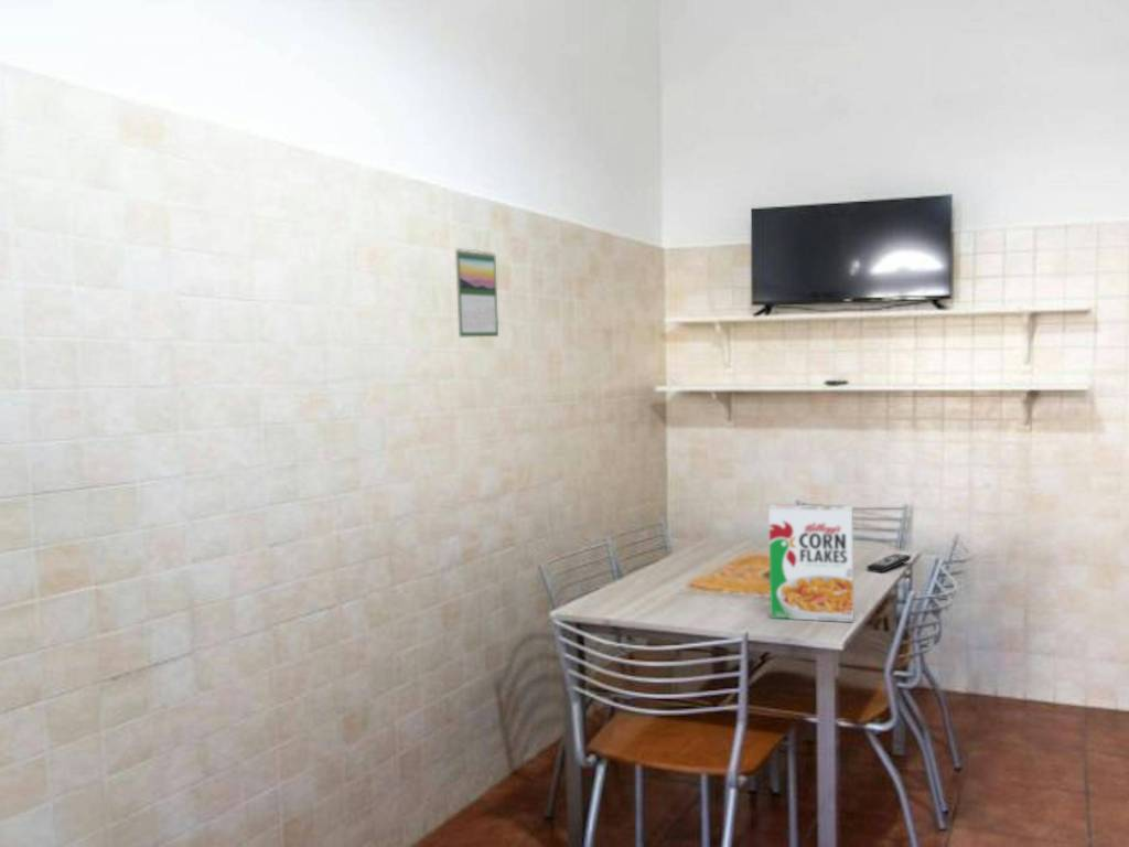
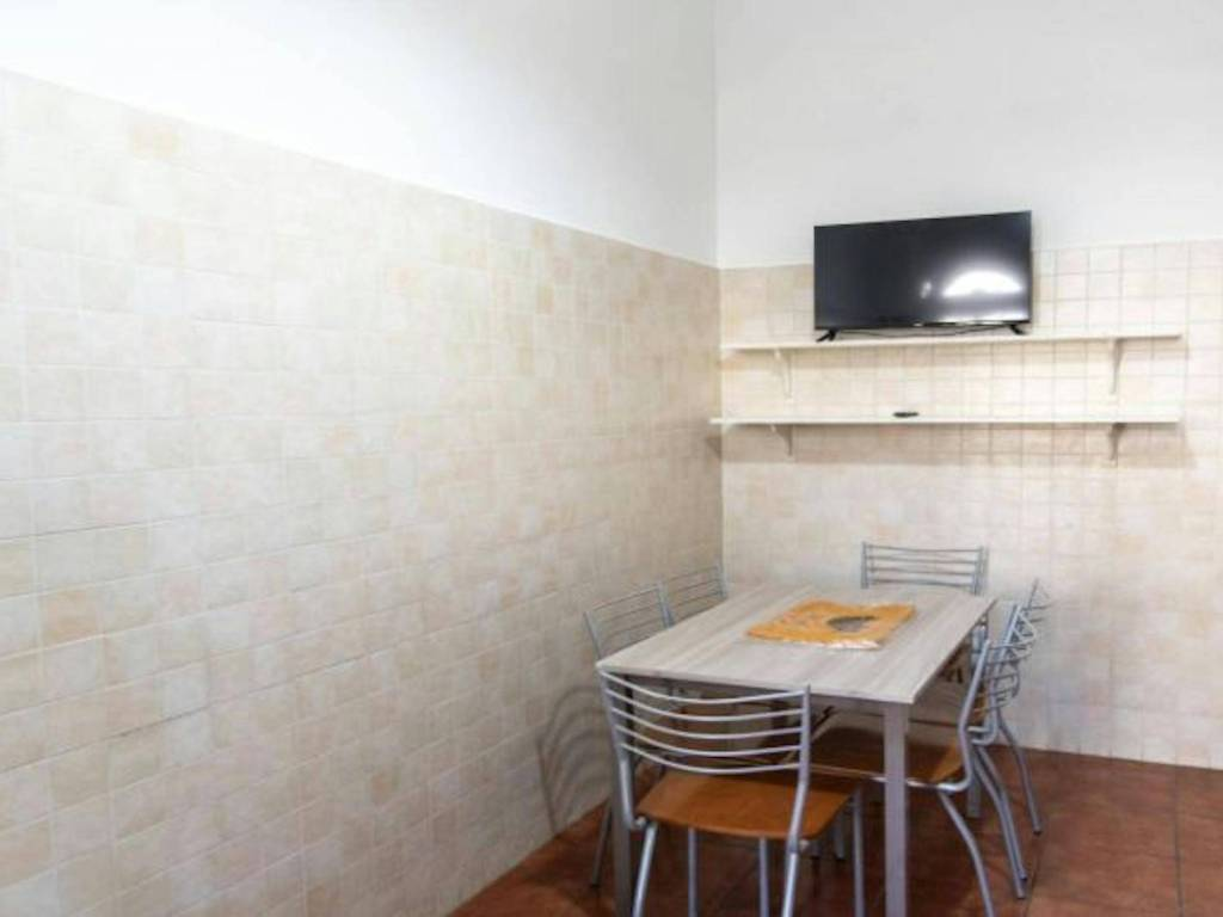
- calendar (477, 292)
- cereal box (810, 561)
- remote control (889, 562)
